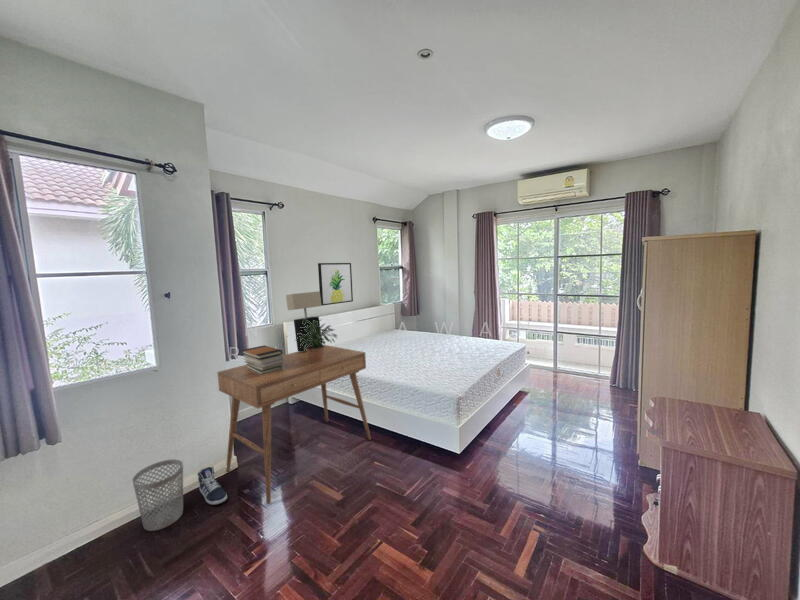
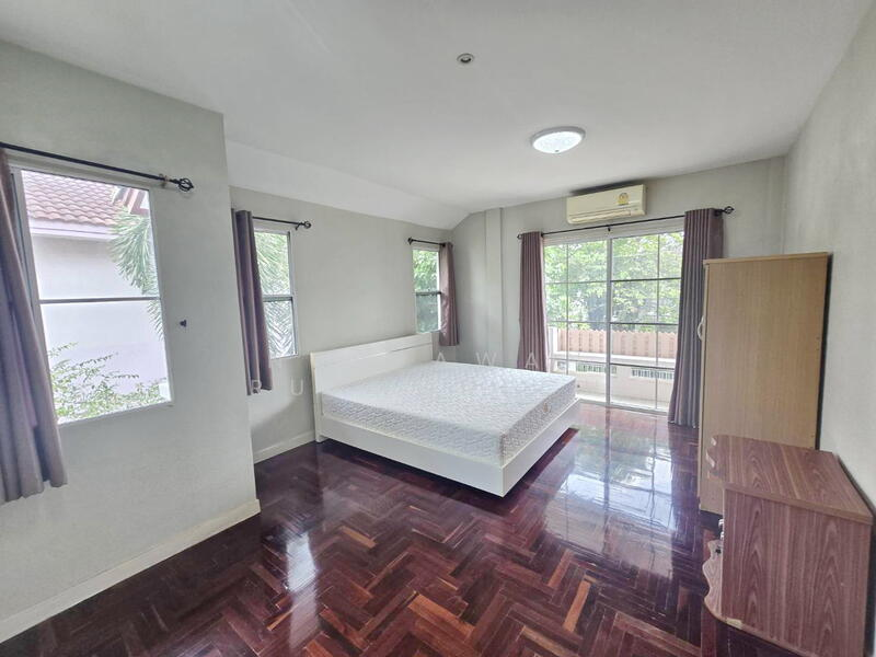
- wastebasket (161, 494)
- book stack (263, 359)
- desk (295, 394)
- table lamp (308, 320)
- sneaker (211, 483)
- potted plant (317, 338)
- wall art (336, 283)
